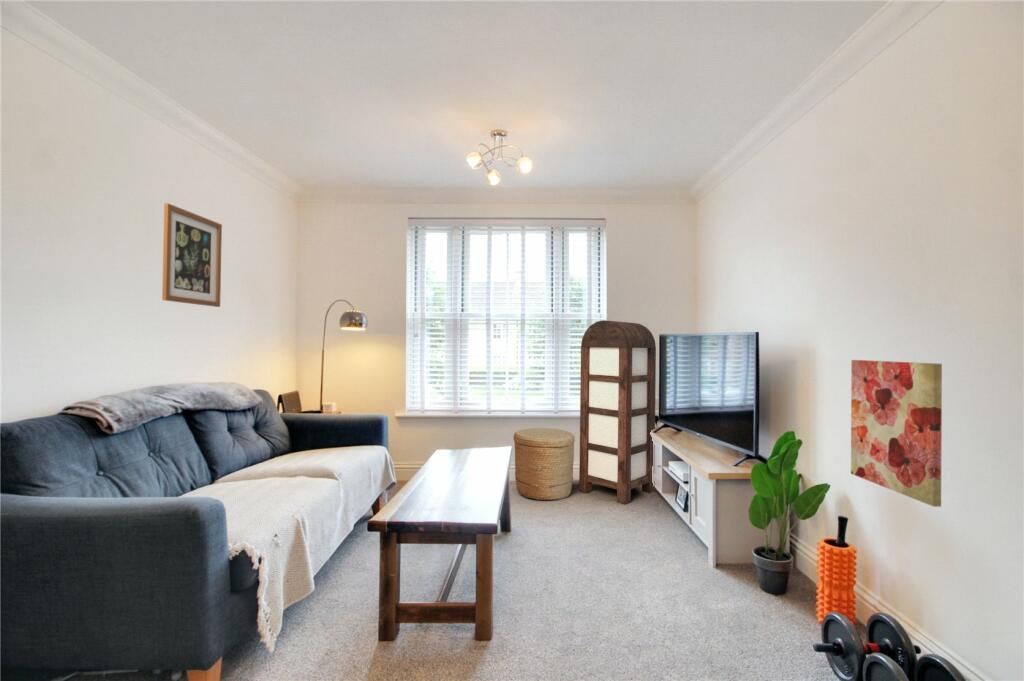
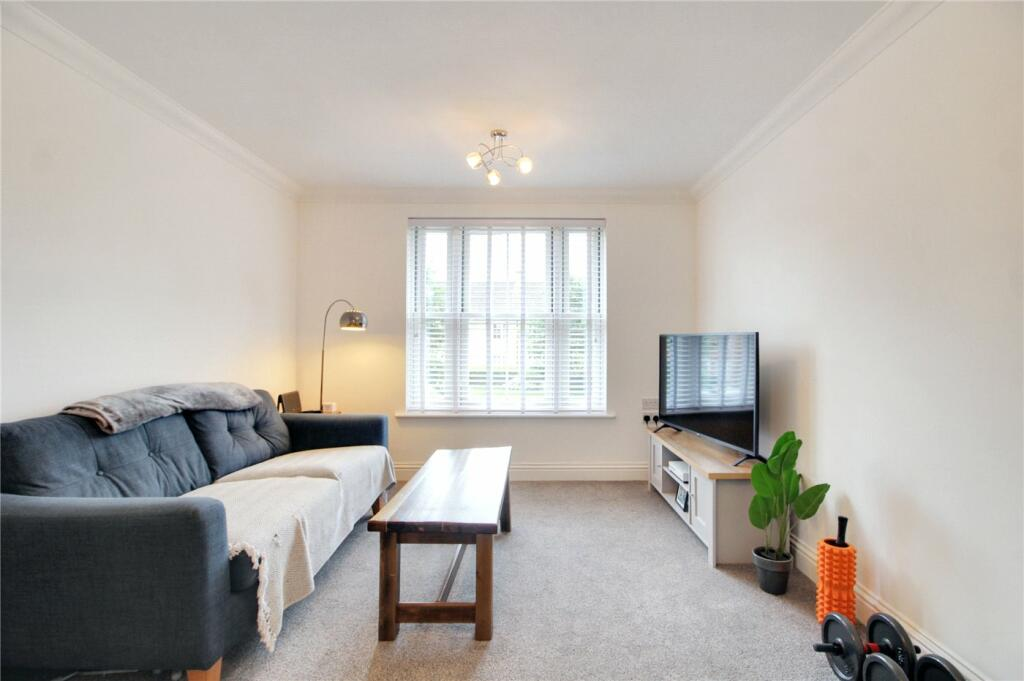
- wall art (891, 424)
- basket (543, 462)
- bookshelf (617, 406)
- wall art (194, 259)
